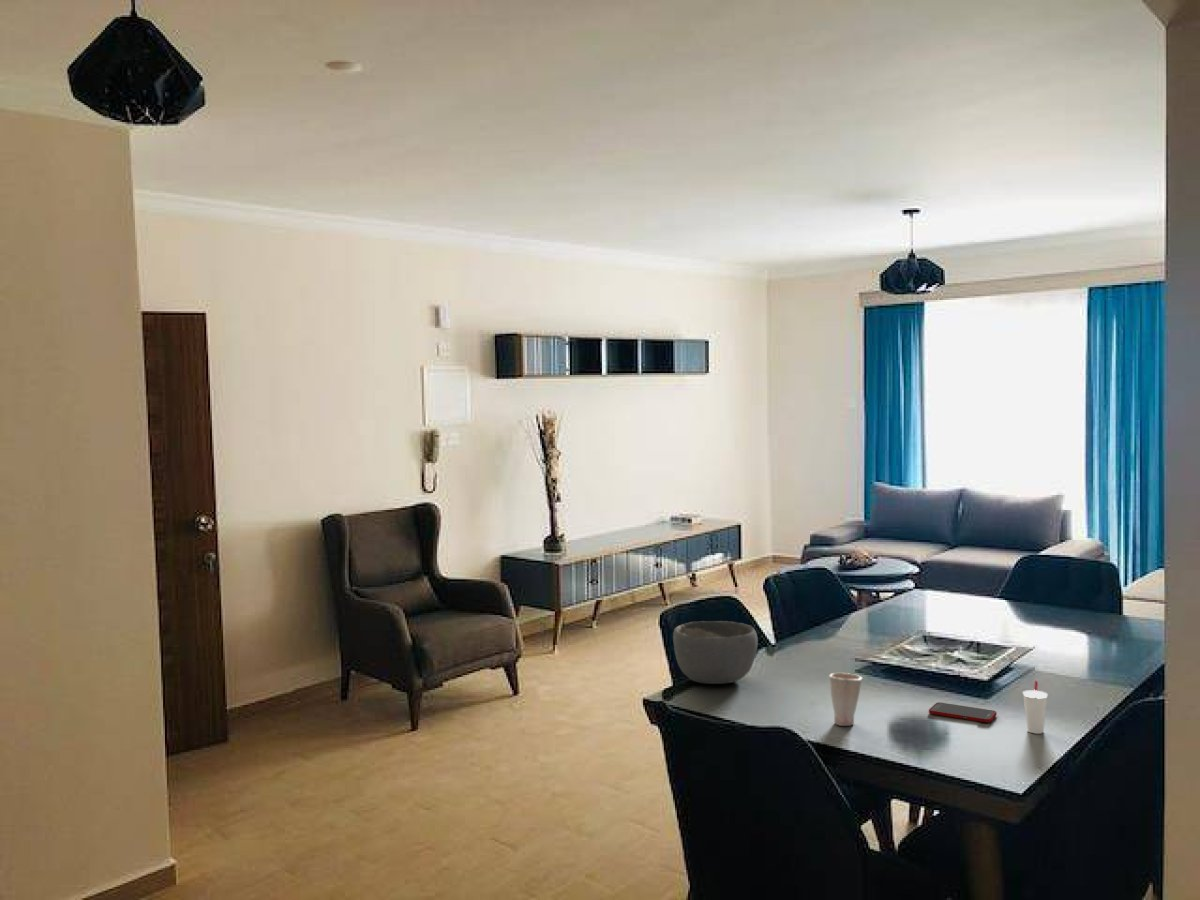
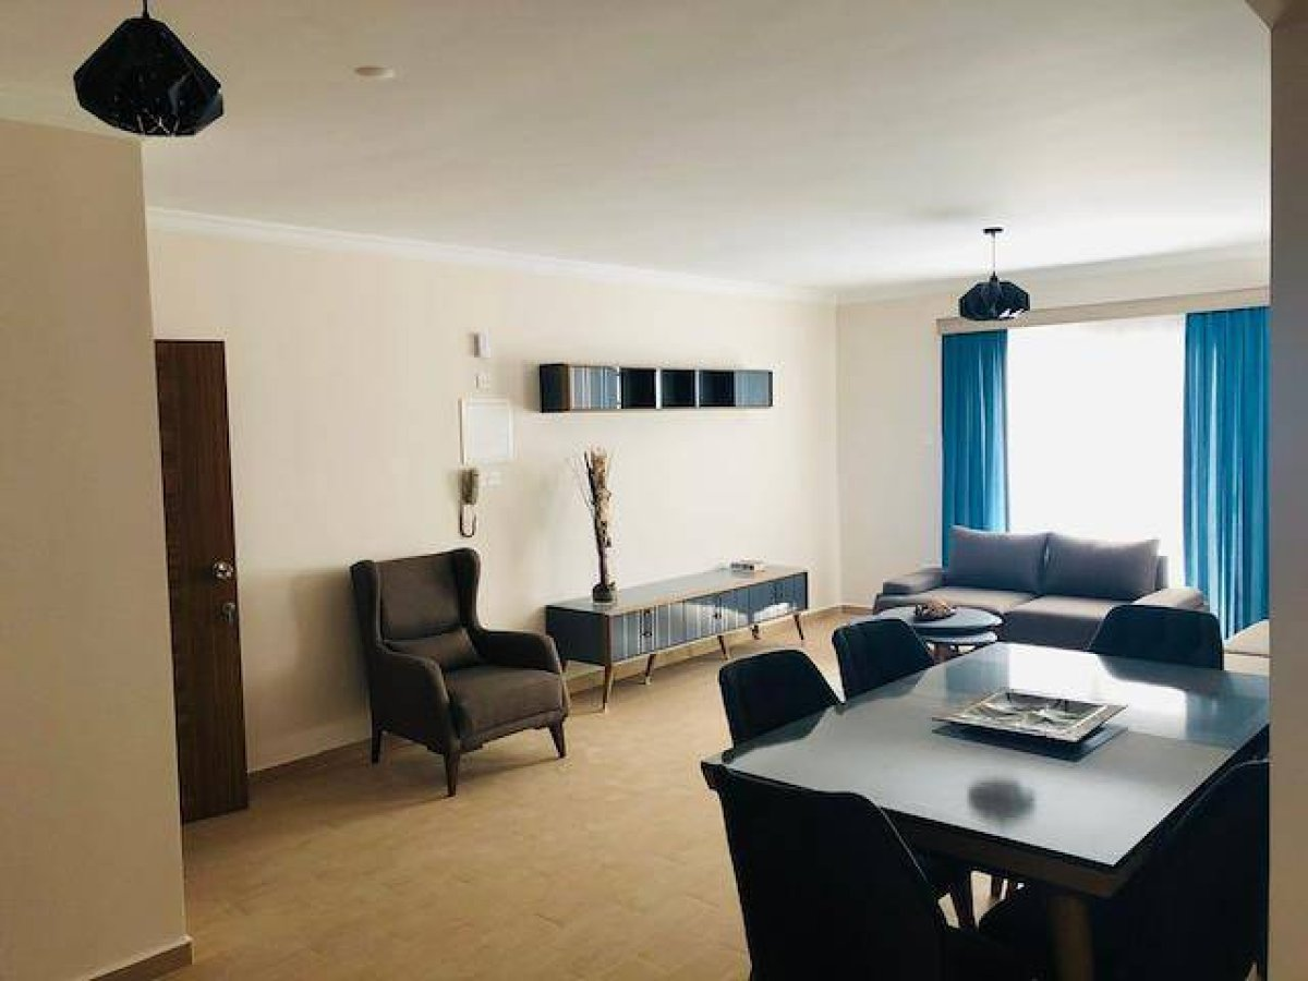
- cup (846, 698)
- cell phone (962, 712)
- cup (1035, 705)
- bowl (714, 654)
